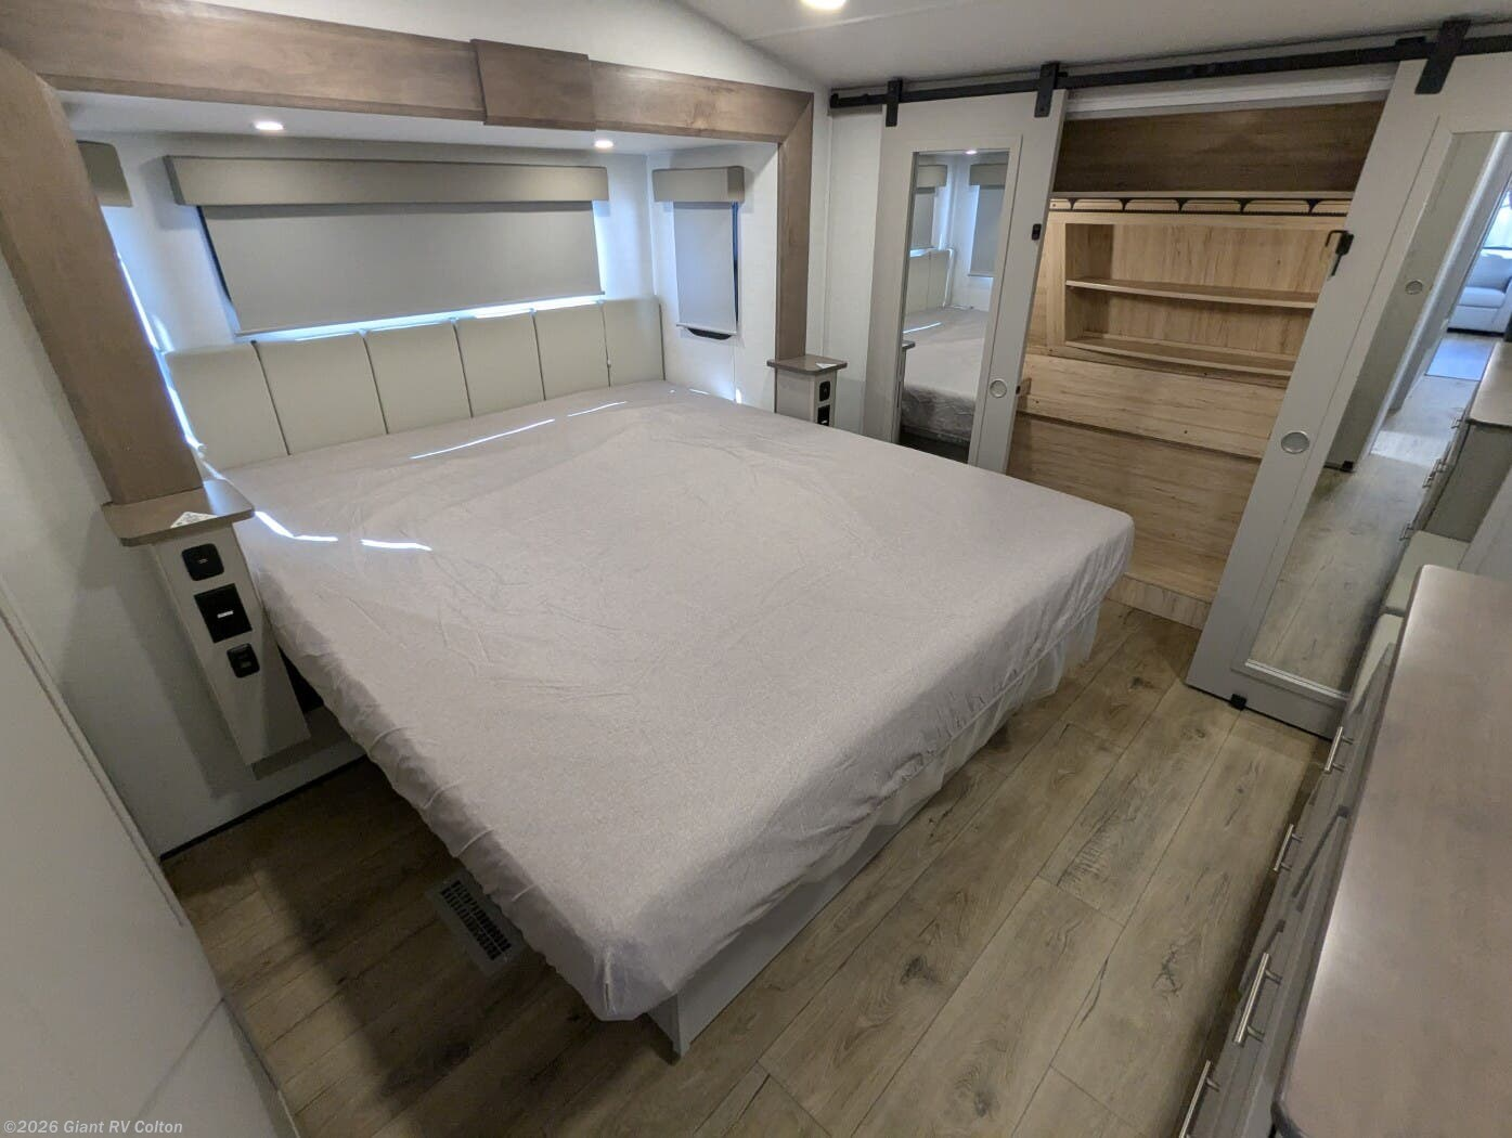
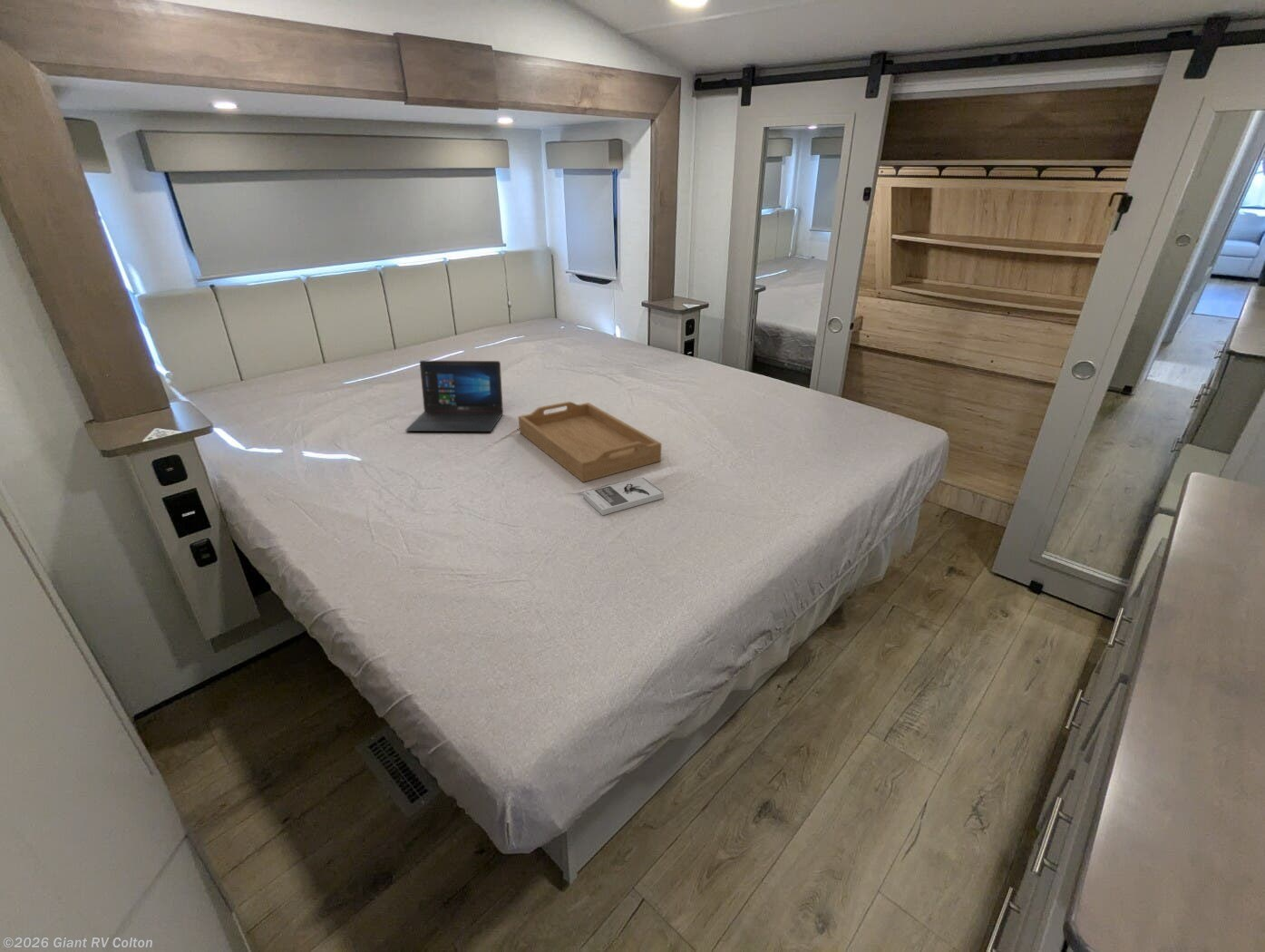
+ laptop (453, 395)
+ serving tray (586, 434)
+ book (623, 495)
